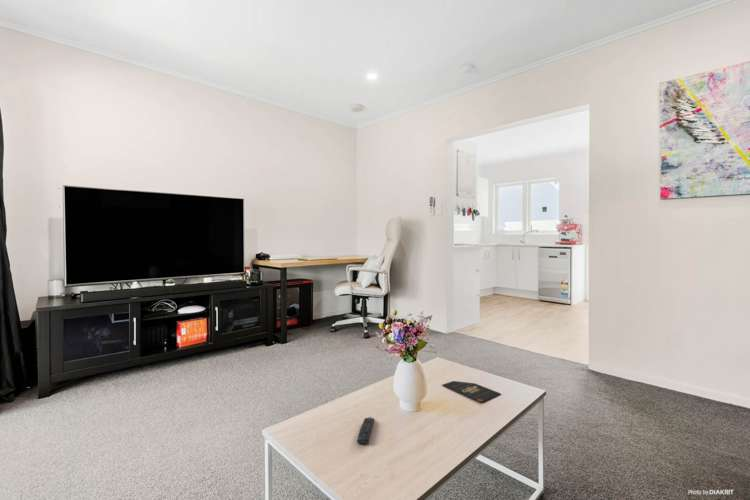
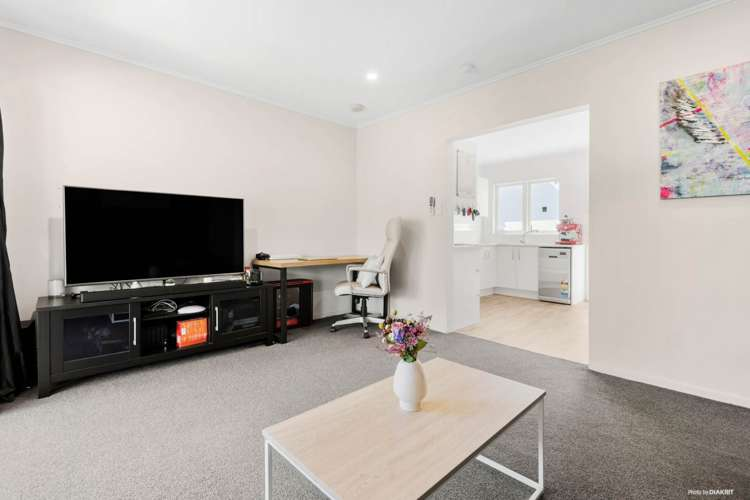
- remote control (366, 428)
- playing card (470, 389)
